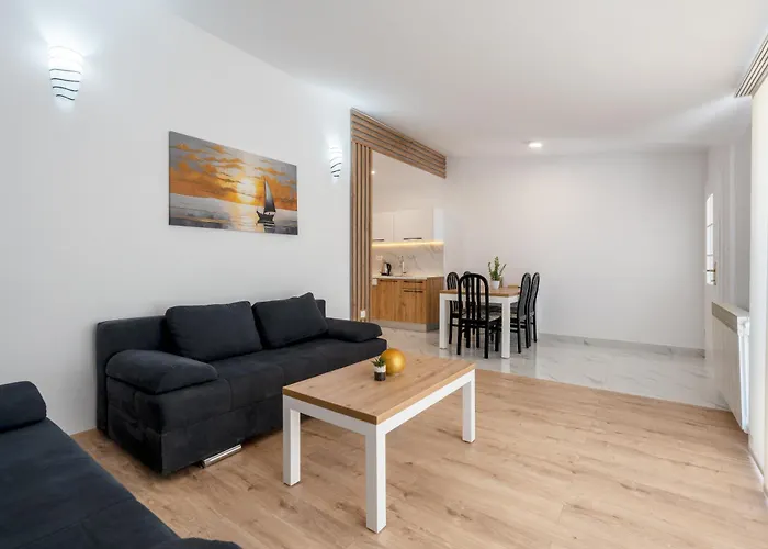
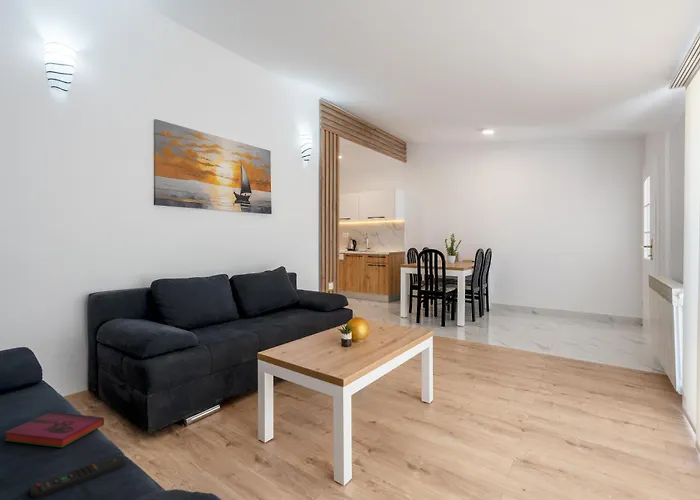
+ hardback book (56, 428)
+ remote control (80, 475)
